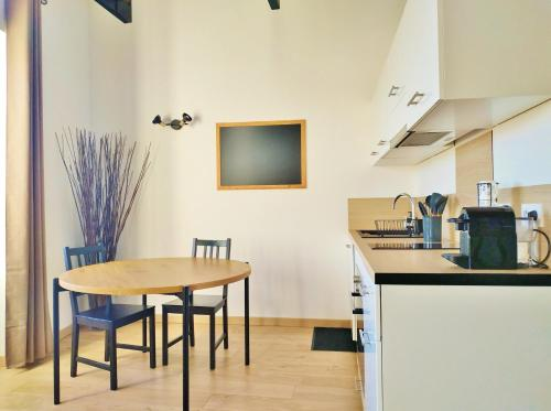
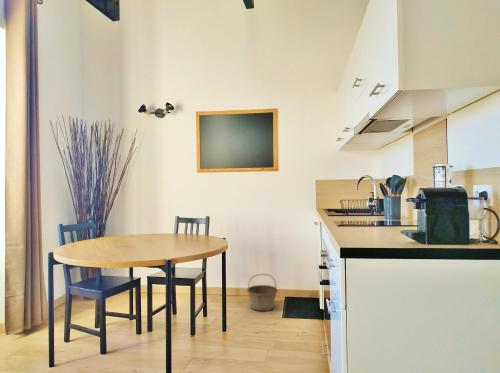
+ basket (262, 290)
